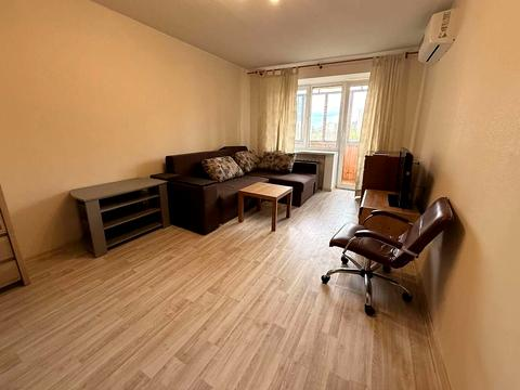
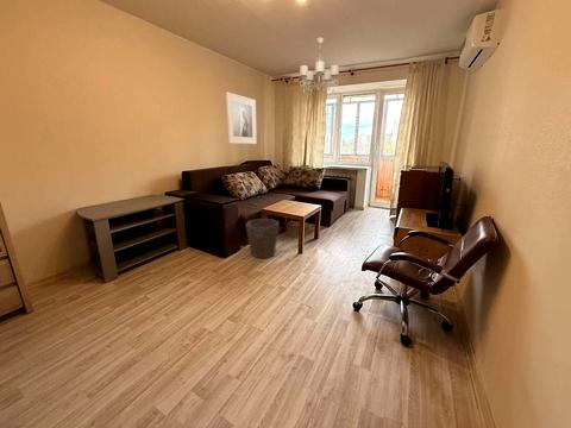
+ chandelier (319, 67)
+ waste bin (263, 238)
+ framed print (243, 120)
